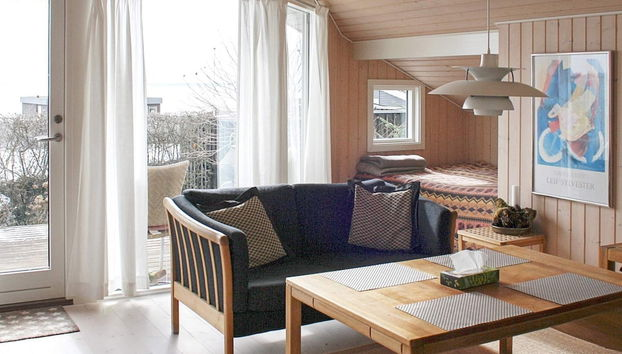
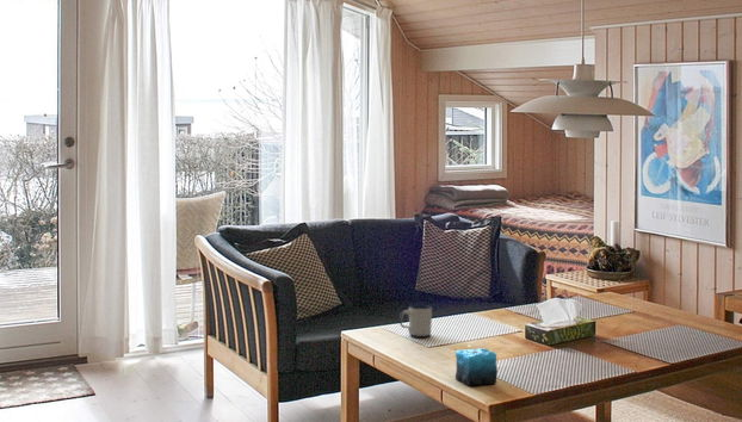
+ mug (415, 321)
+ candle (476, 360)
